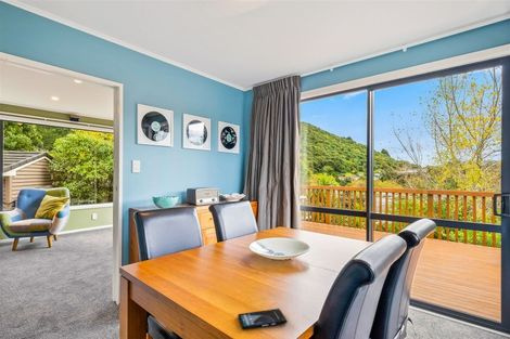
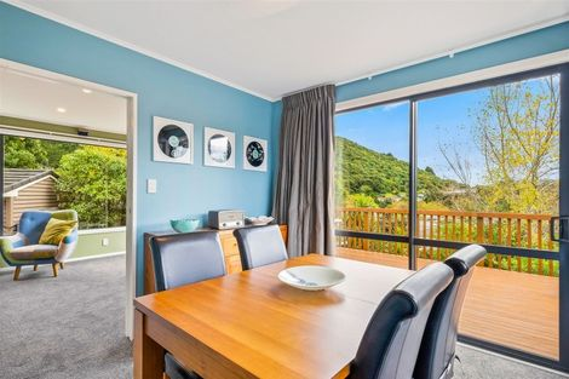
- smartphone (262, 318)
